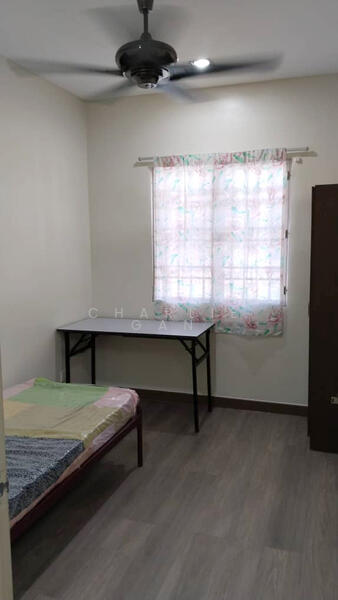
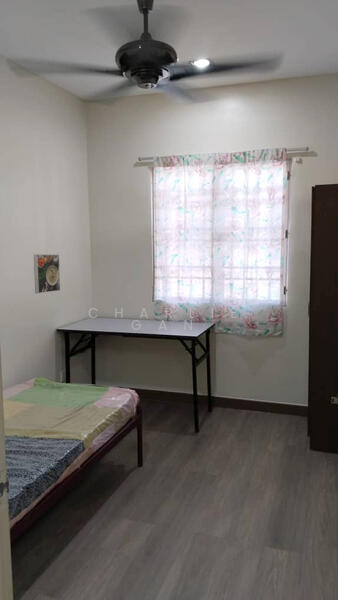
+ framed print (47, 273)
